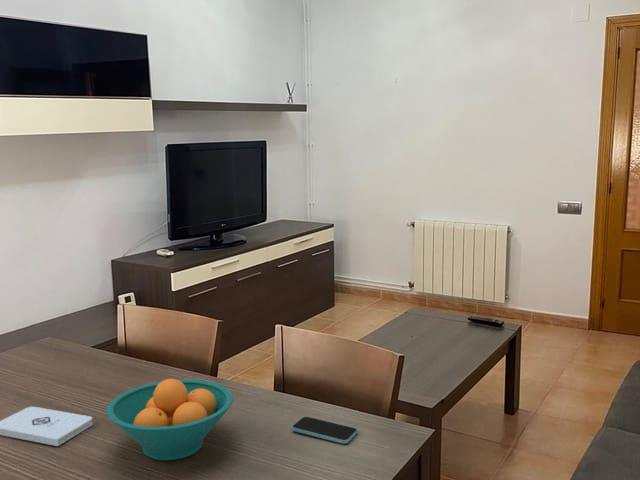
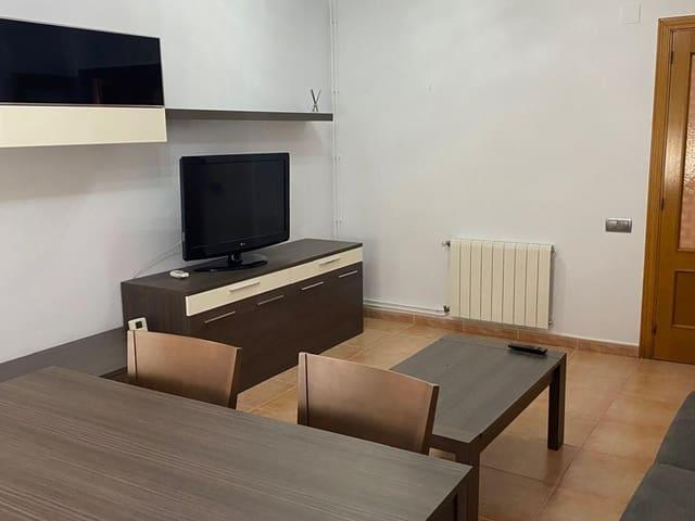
- fruit bowl (171, 414)
- notepad (43, 424)
- smartphone (324, 429)
